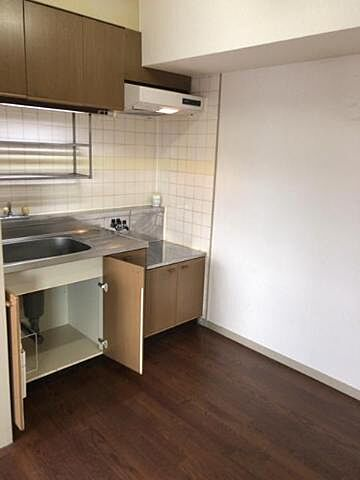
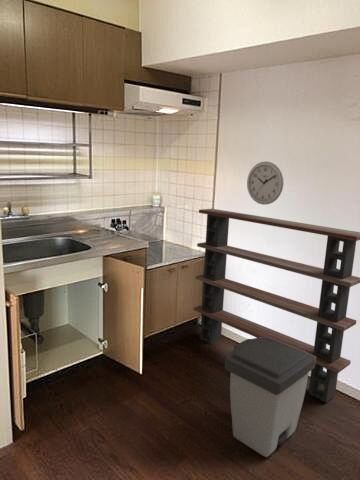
+ shelving unit (264, 295)
+ wall clock (264, 183)
+ trash can (266, 393)
